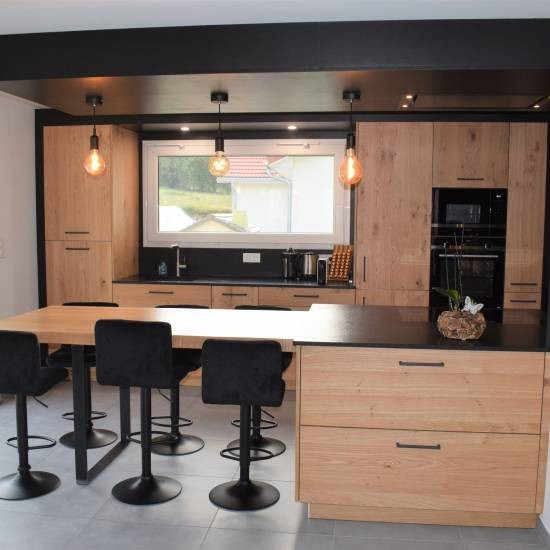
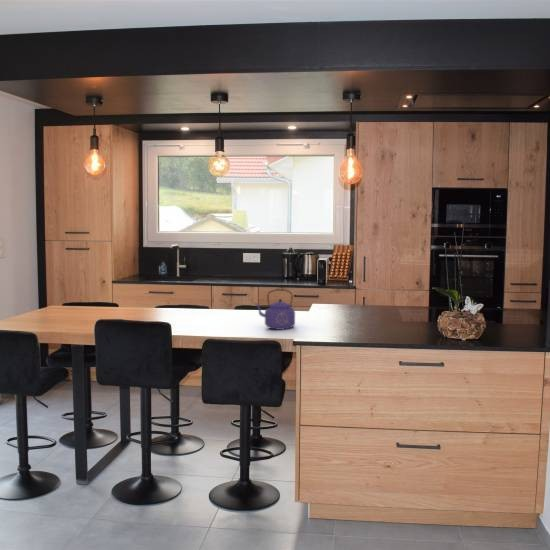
+ kettle (274, 308)
